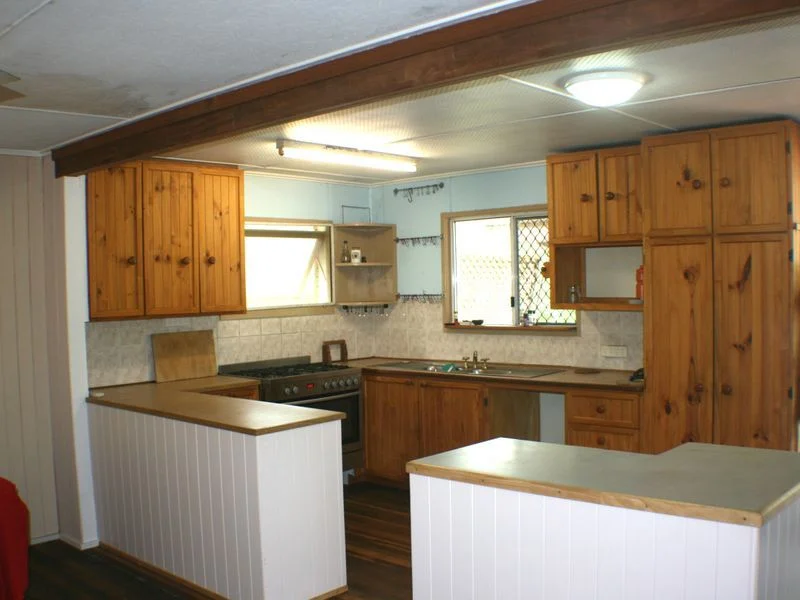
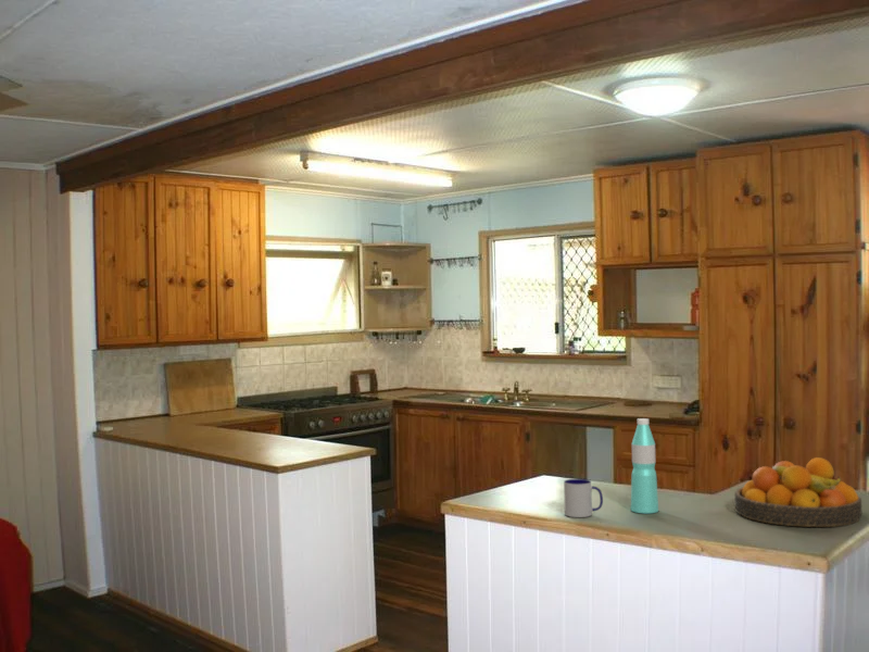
+ fruit bowl (796, 487)
+ mug (583, 498)
+ water bottle (643, 464)
